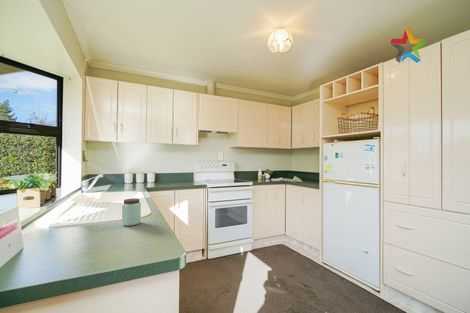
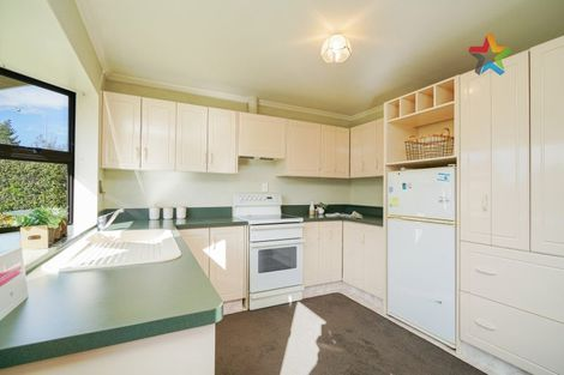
- peanut butter (131, 211)
